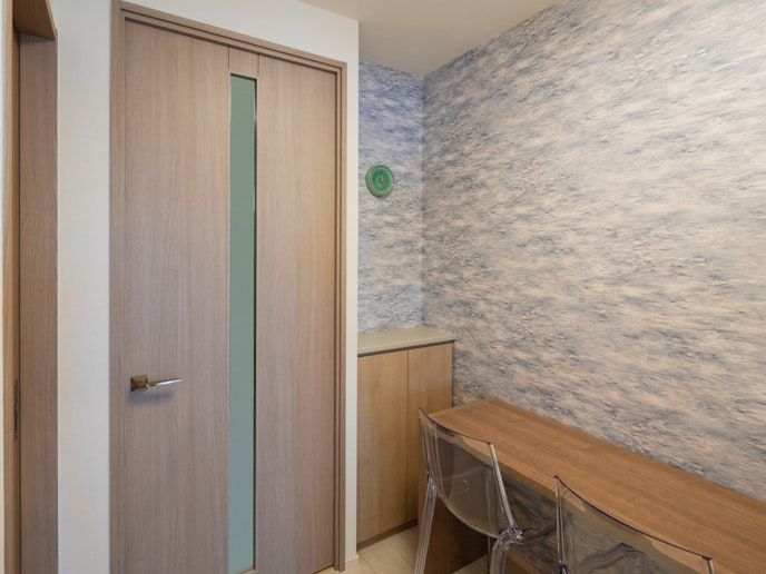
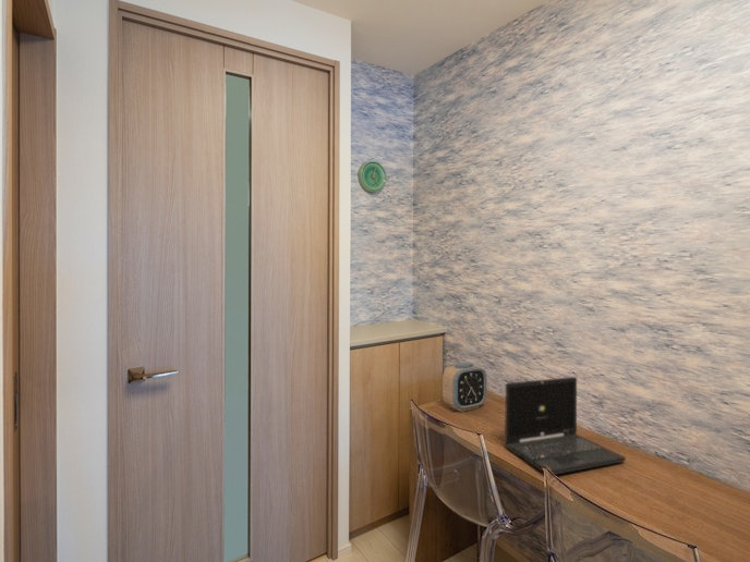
+ alarm clock (464, 386)
+ laptop (562, 420)
